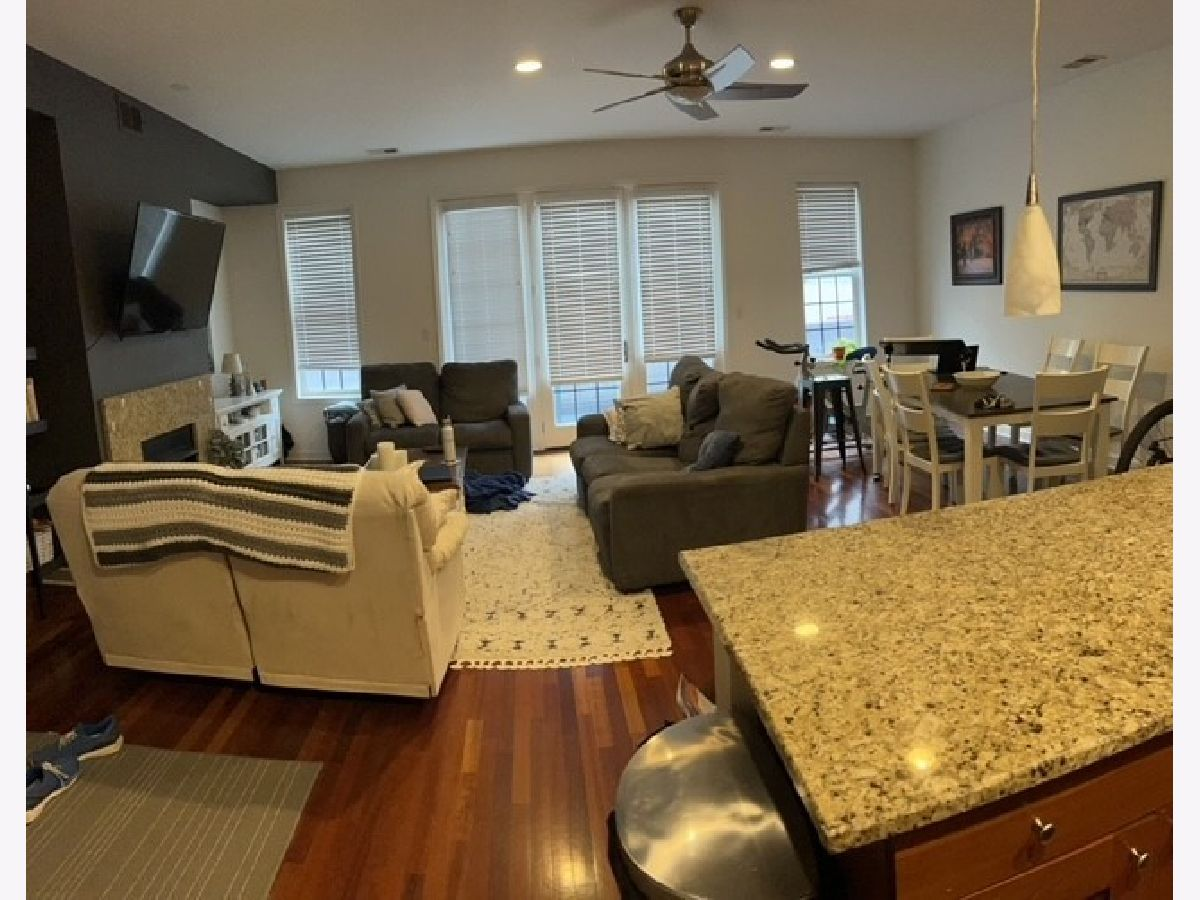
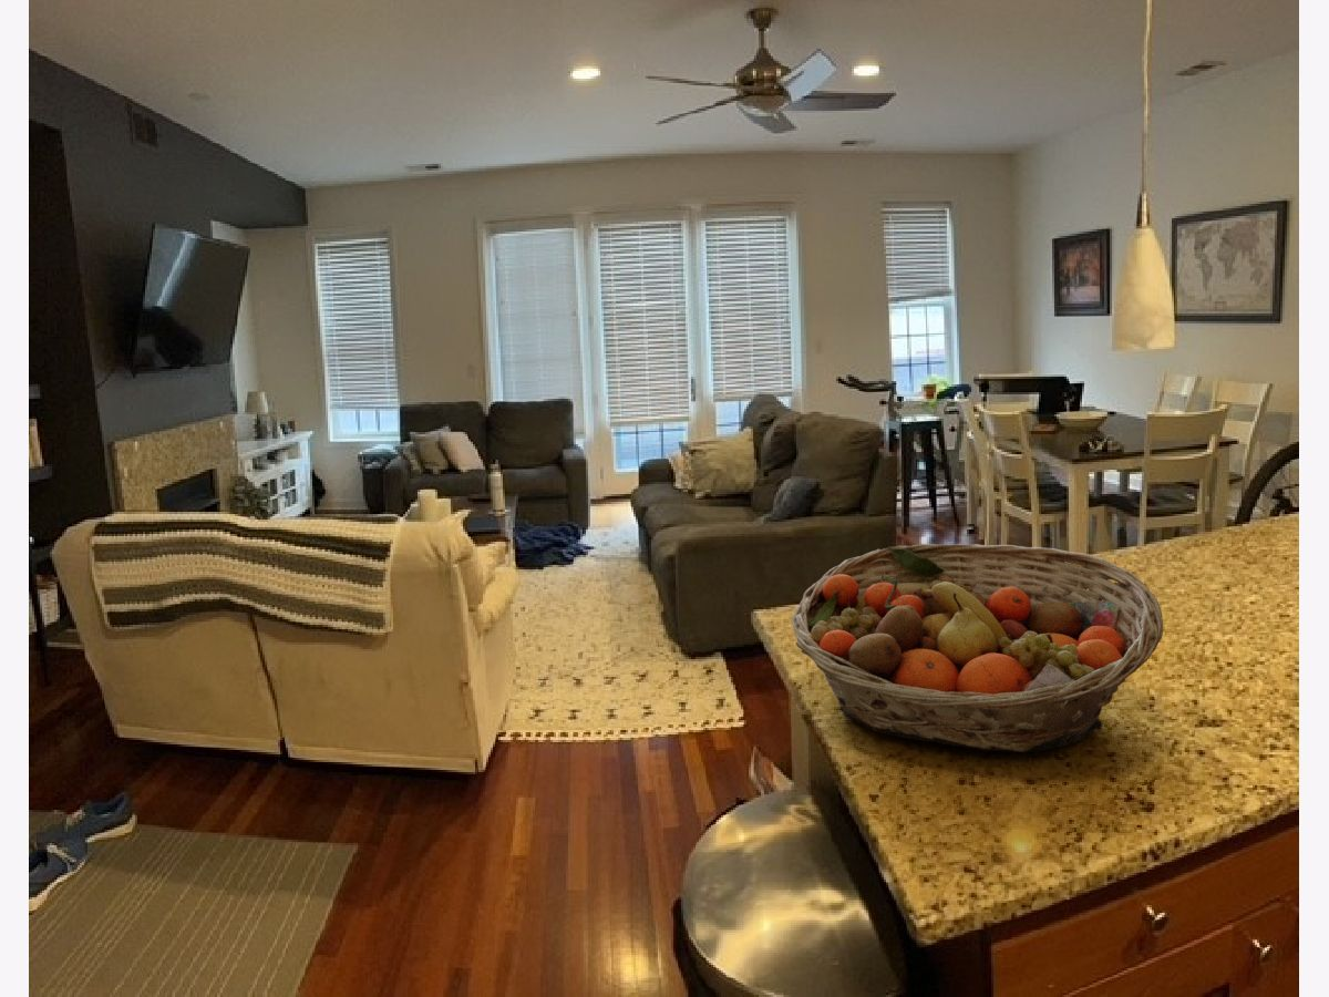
+ fruit basket (964, 637)
